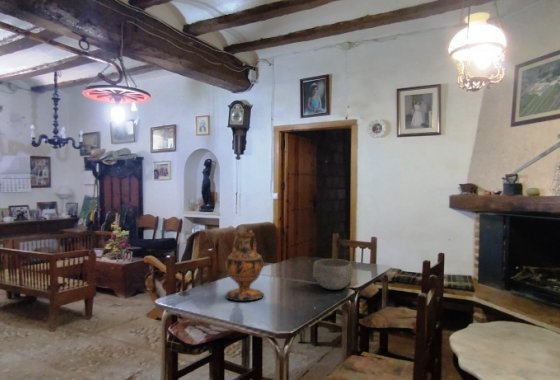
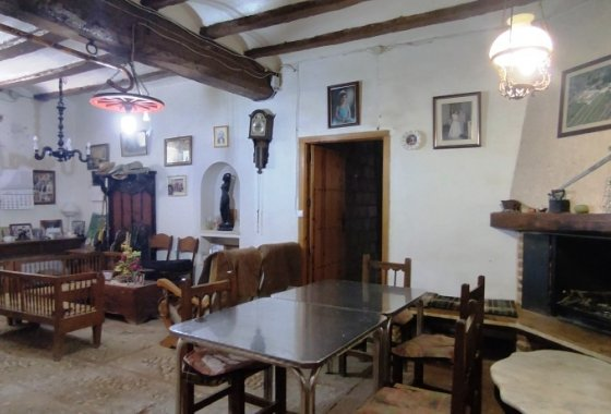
- vase (244, 264)
- bowl (332, 275)
